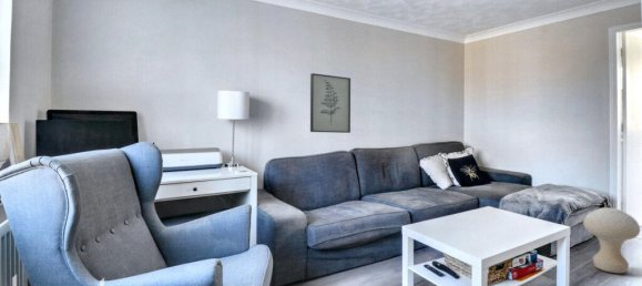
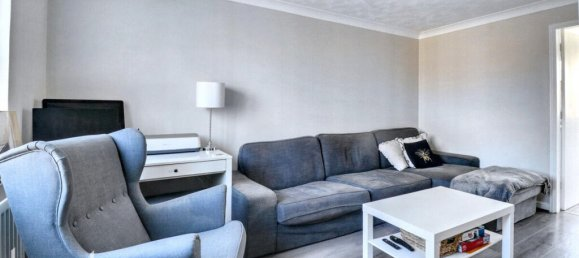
- stool (610, 238)
- wall art (330, 104)
